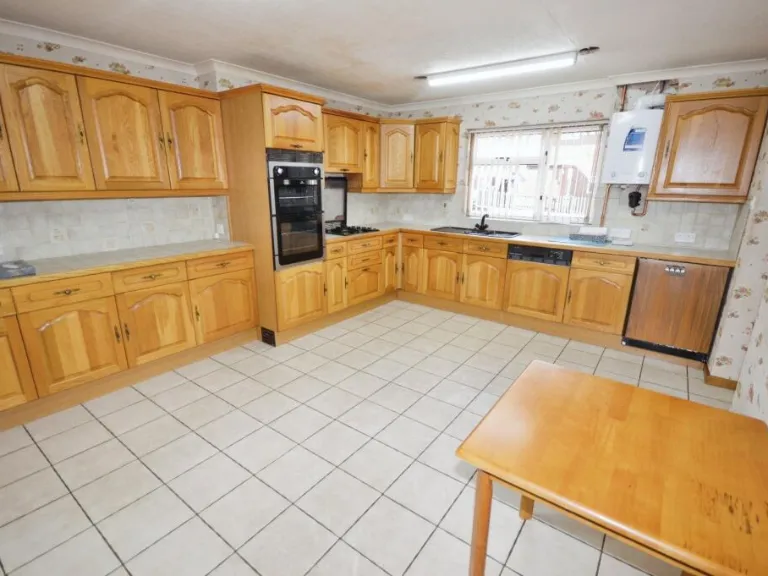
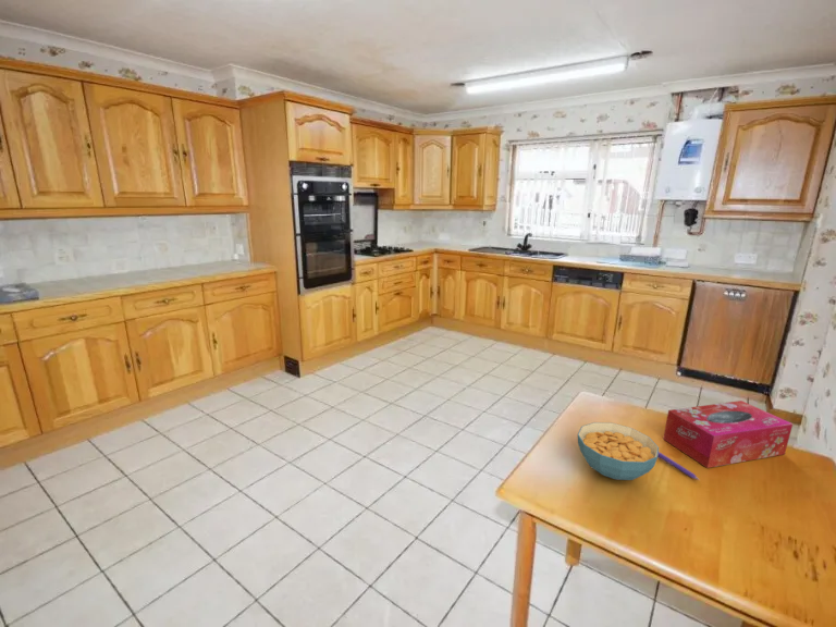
+ tissue box (725, 431)
+ cereal bowl (614, 456)
+ pen (675, 464)
